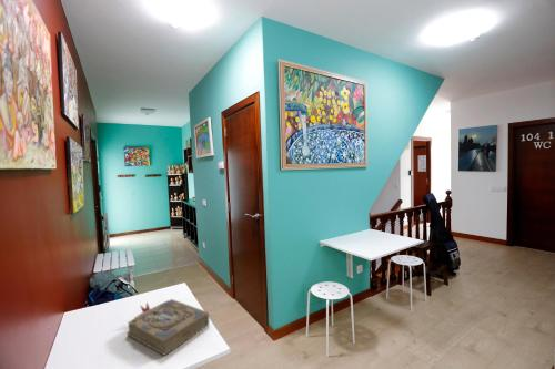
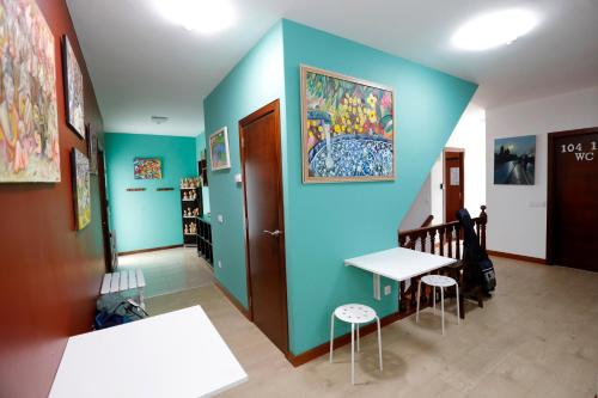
- book (165, 319)
